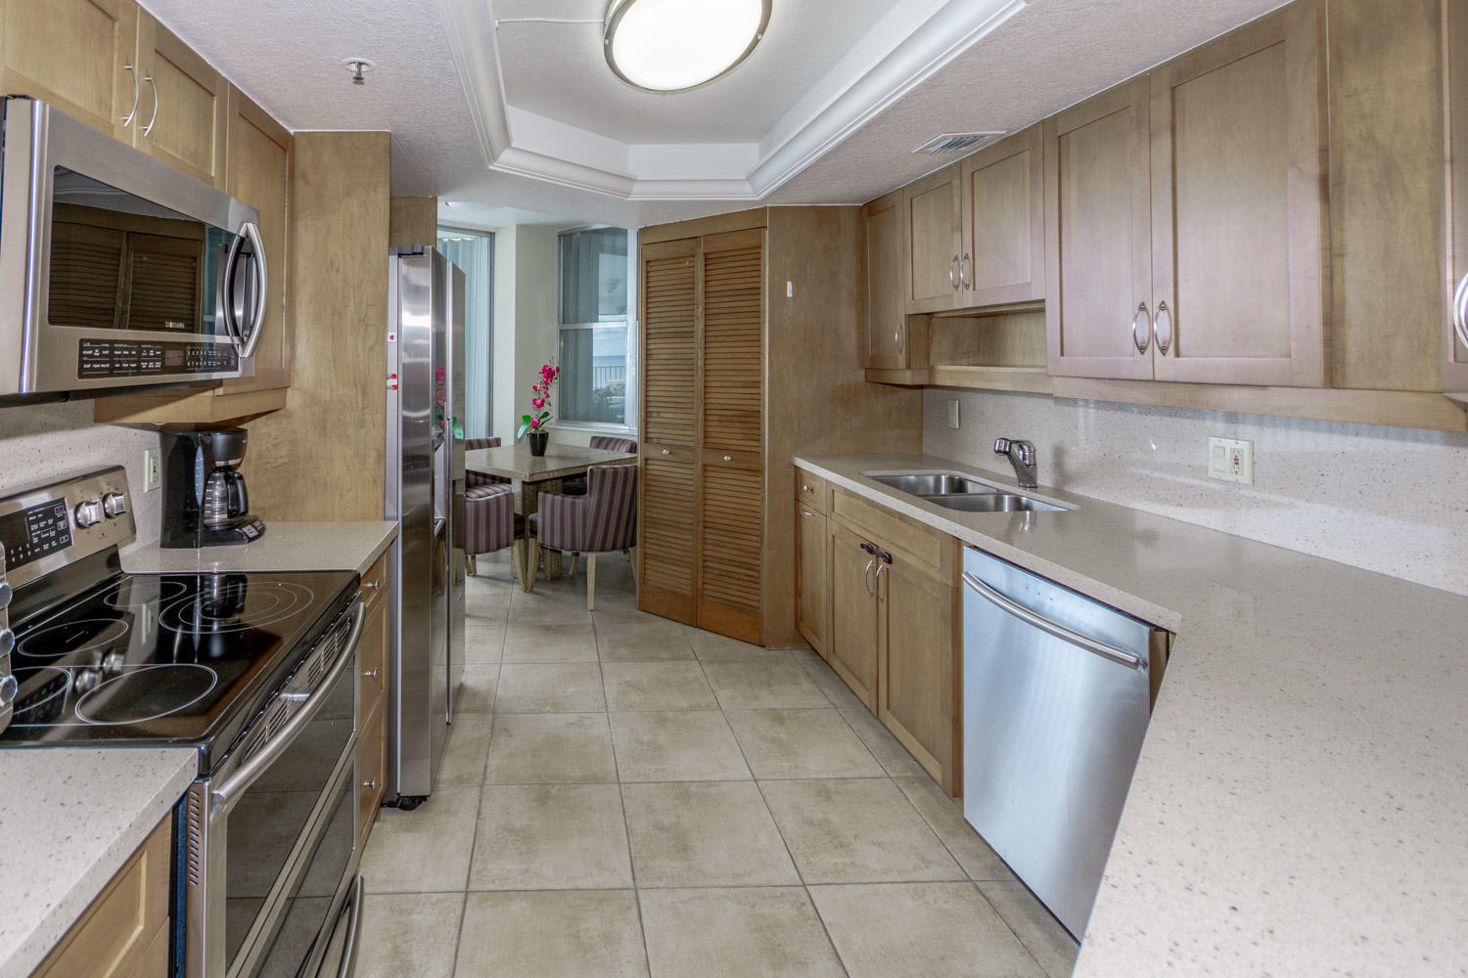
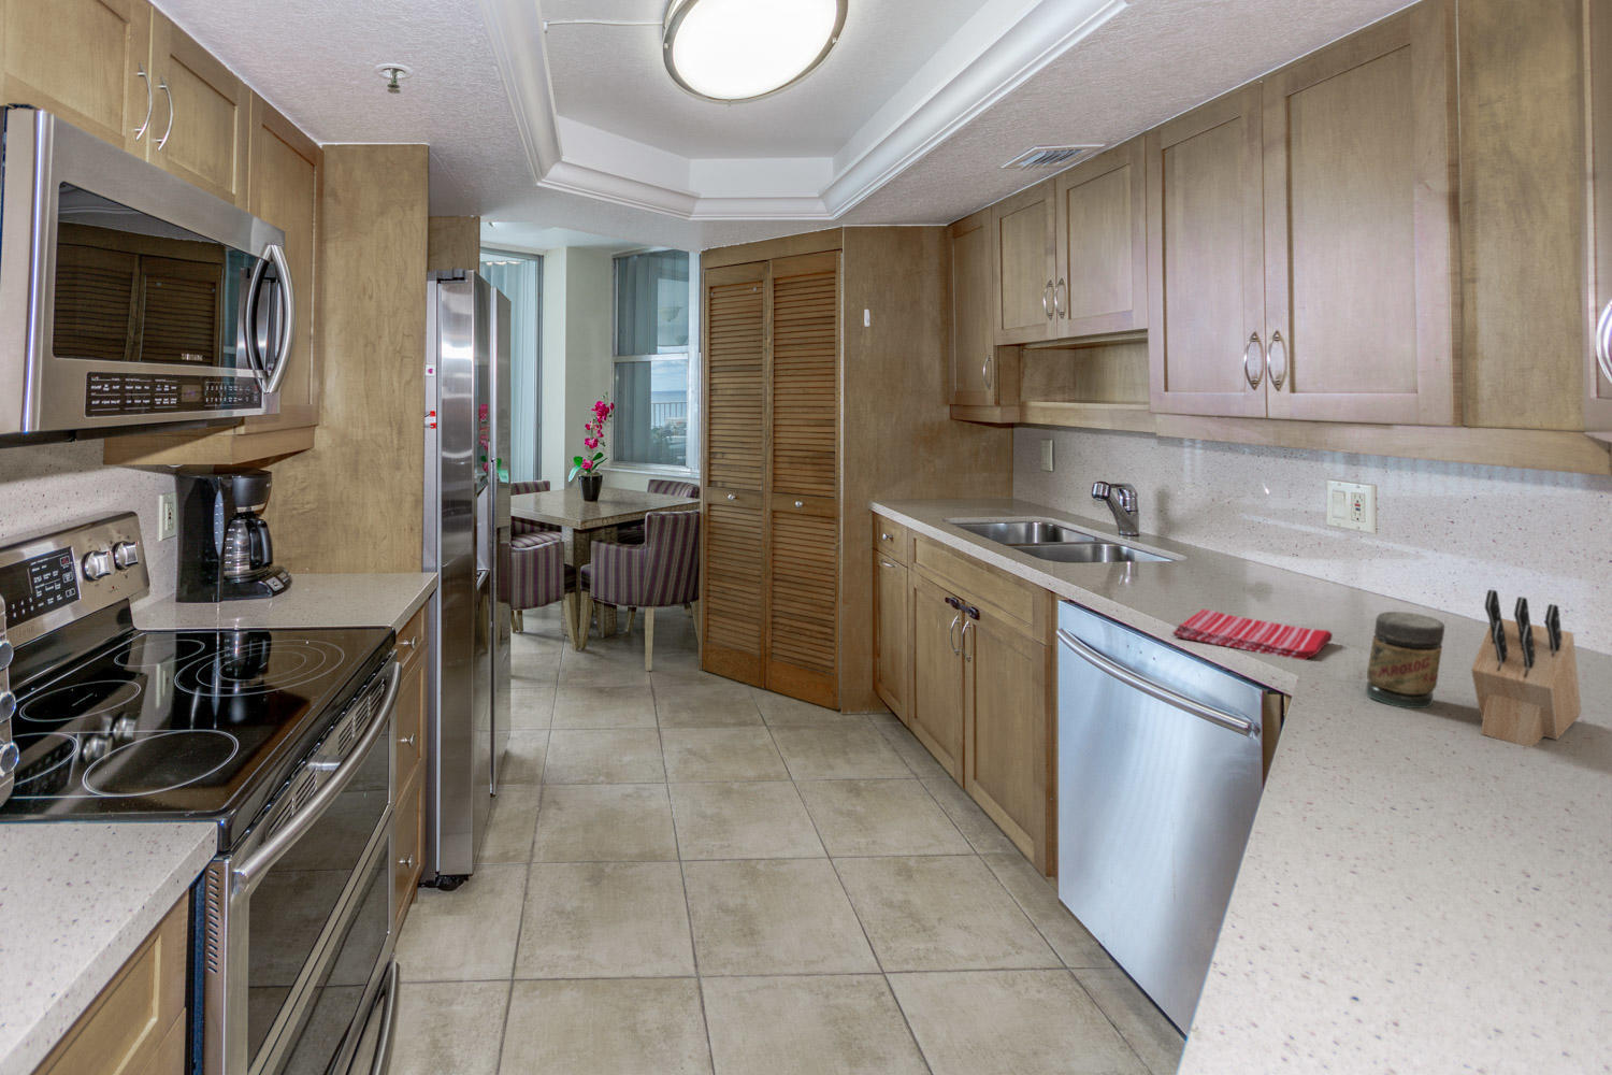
+ dish towel (1253, 632)
+ knife block (1530, 656)
+ jar (1403, 659)
